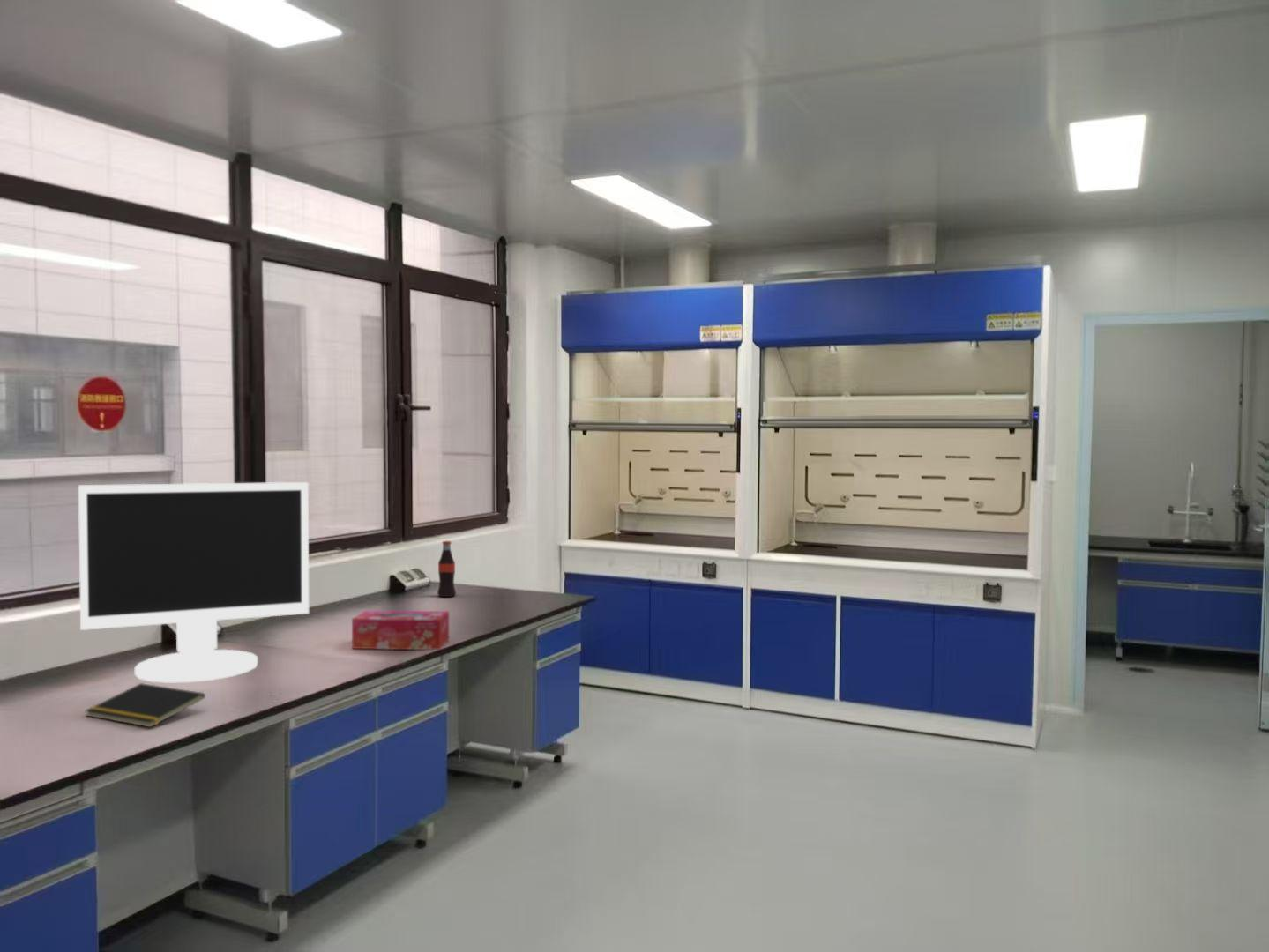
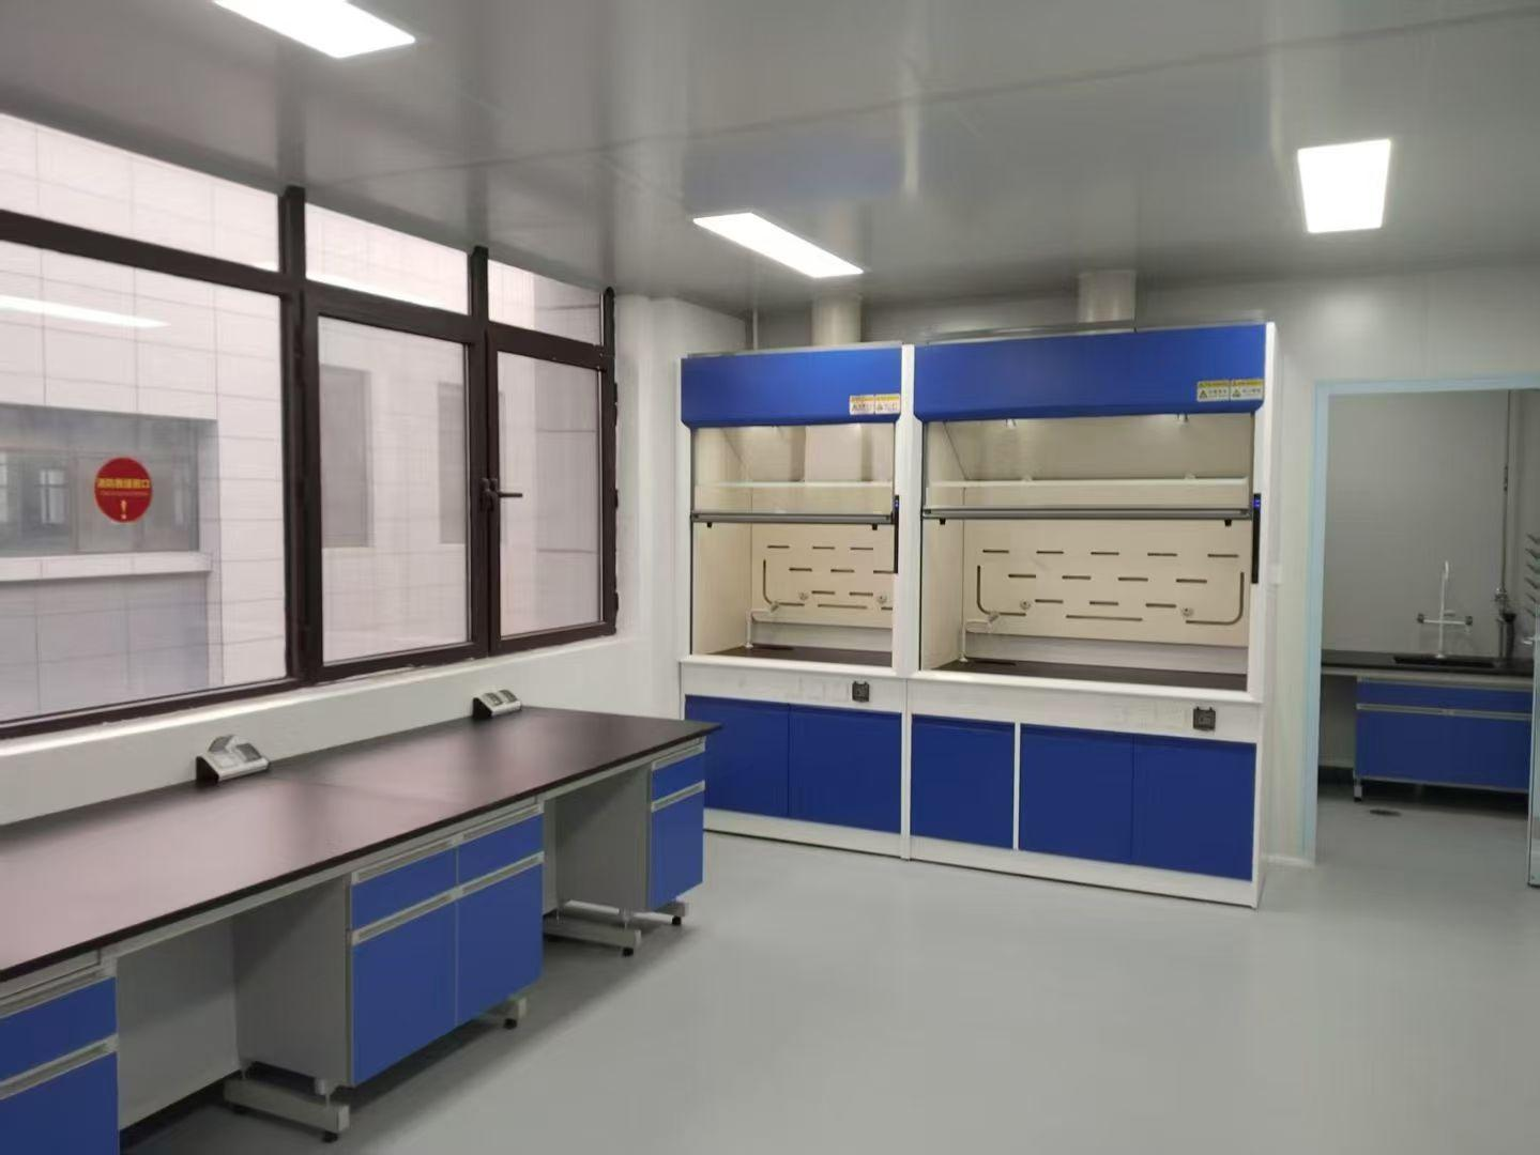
- tissue box (401, 629)
- bottle (446, 568)
- notepad (146, 703)
- monitor (198, 576)
